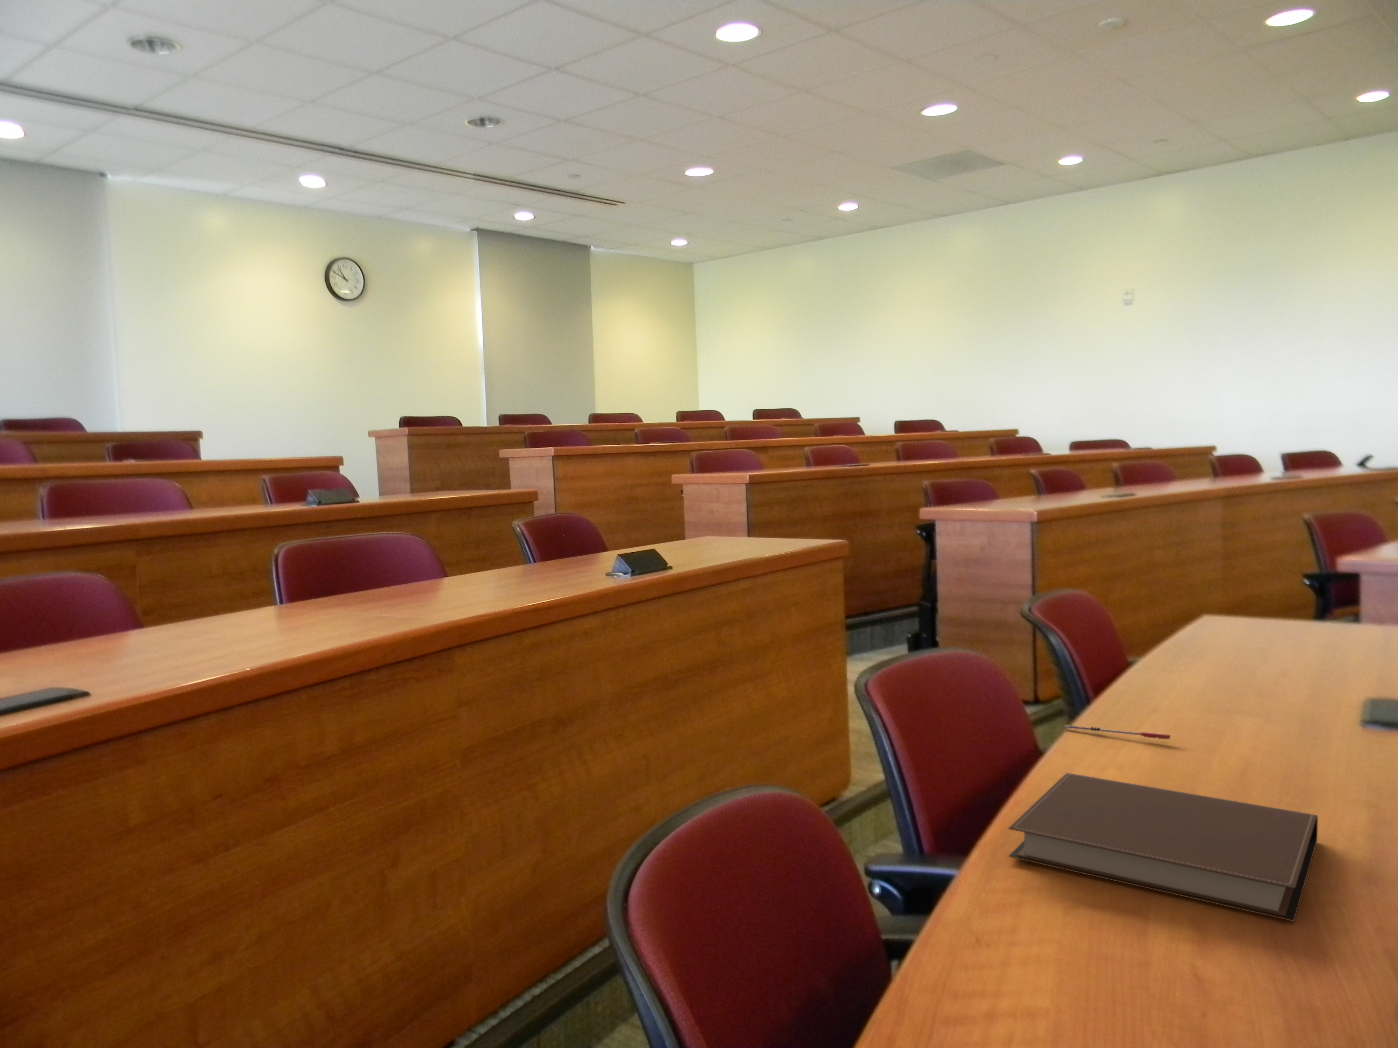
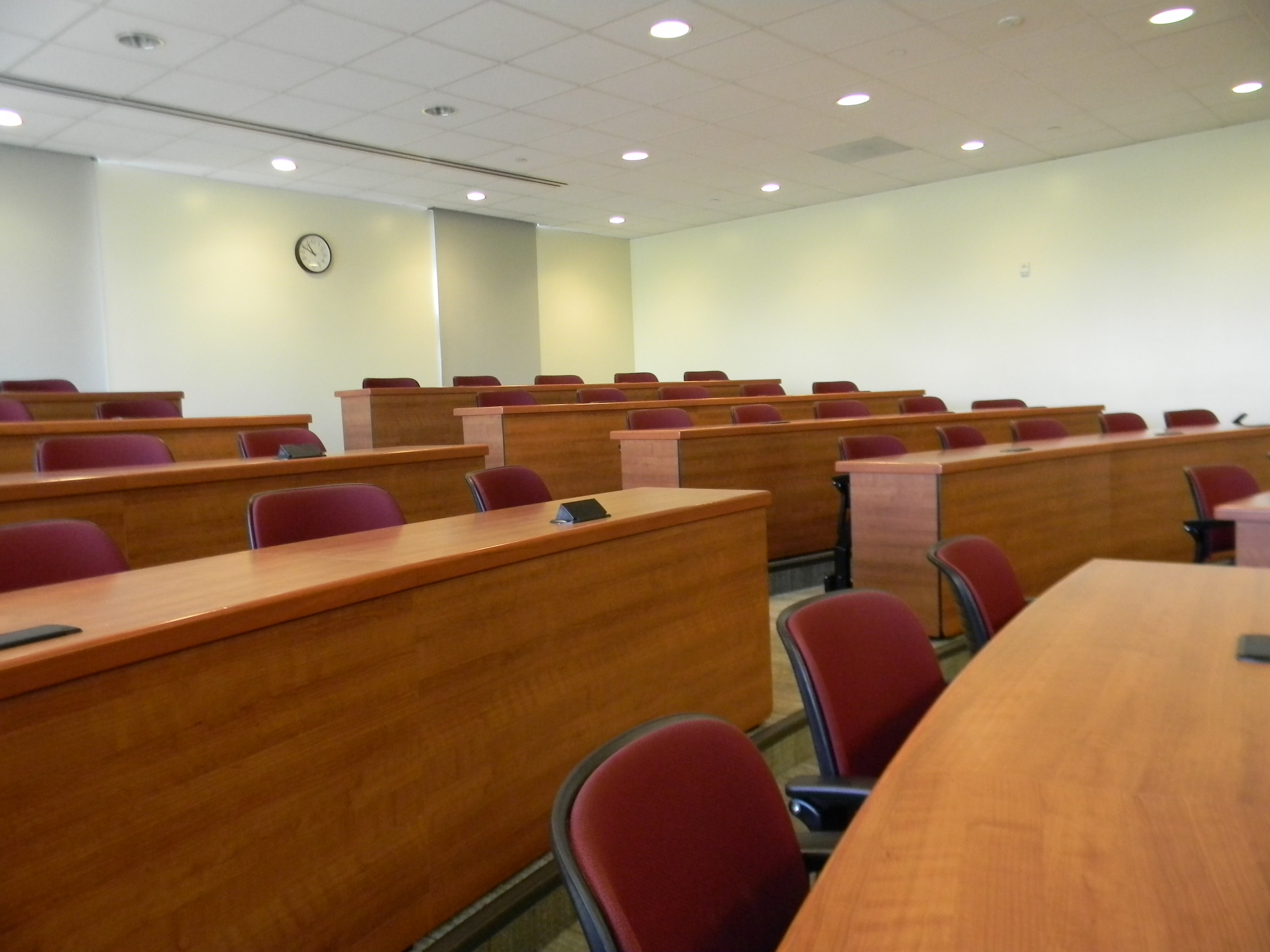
- pen (1115, 731)
- notebook (1164, 834)
